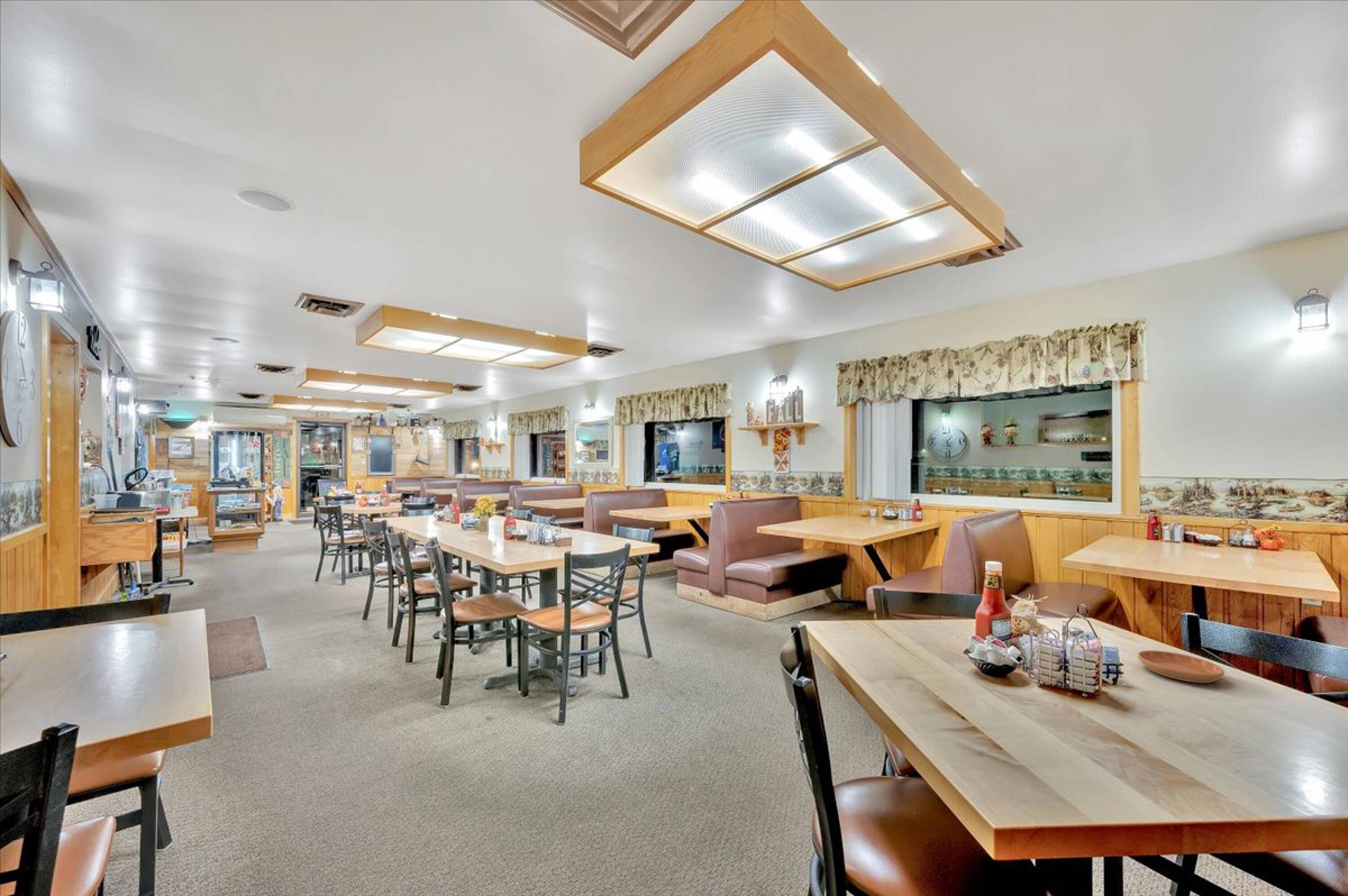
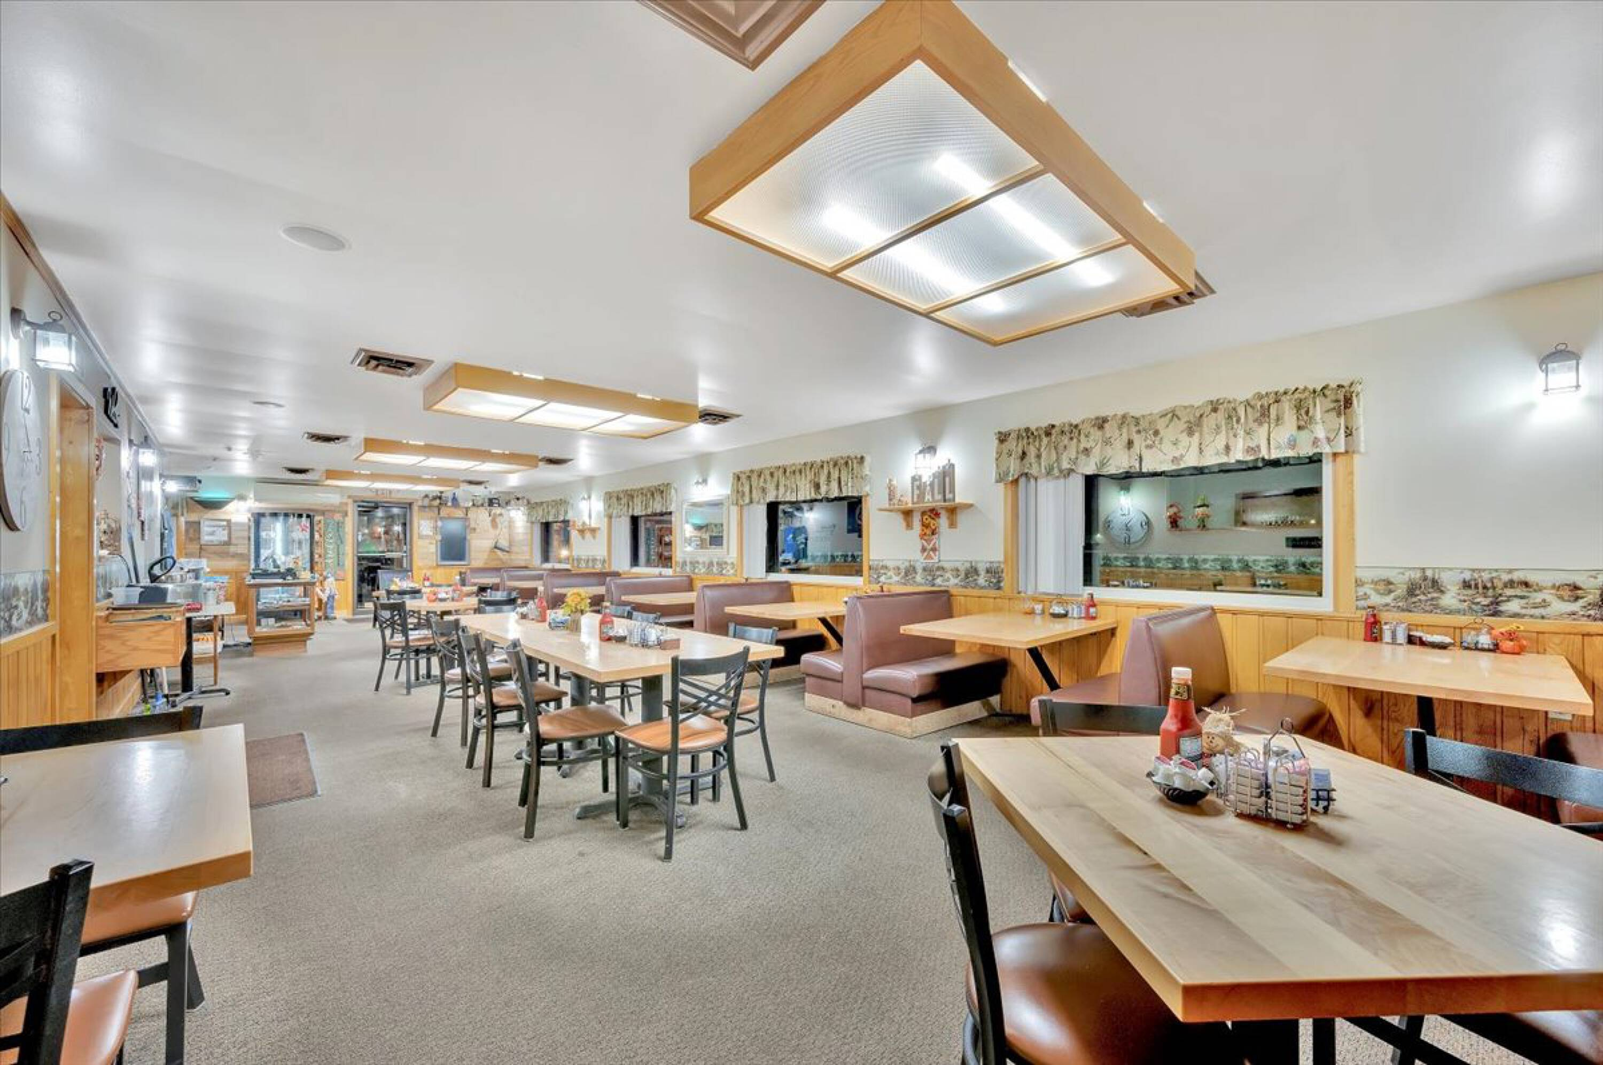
- saucer (1179, 667)
